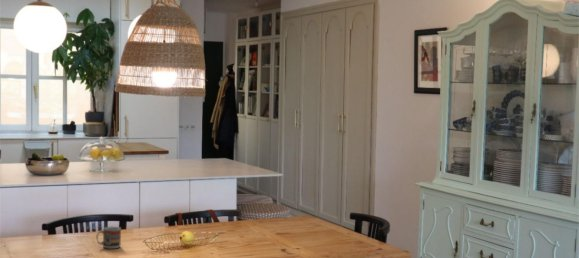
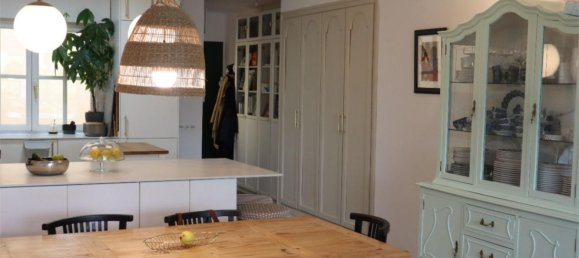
- cup (108, 237)
